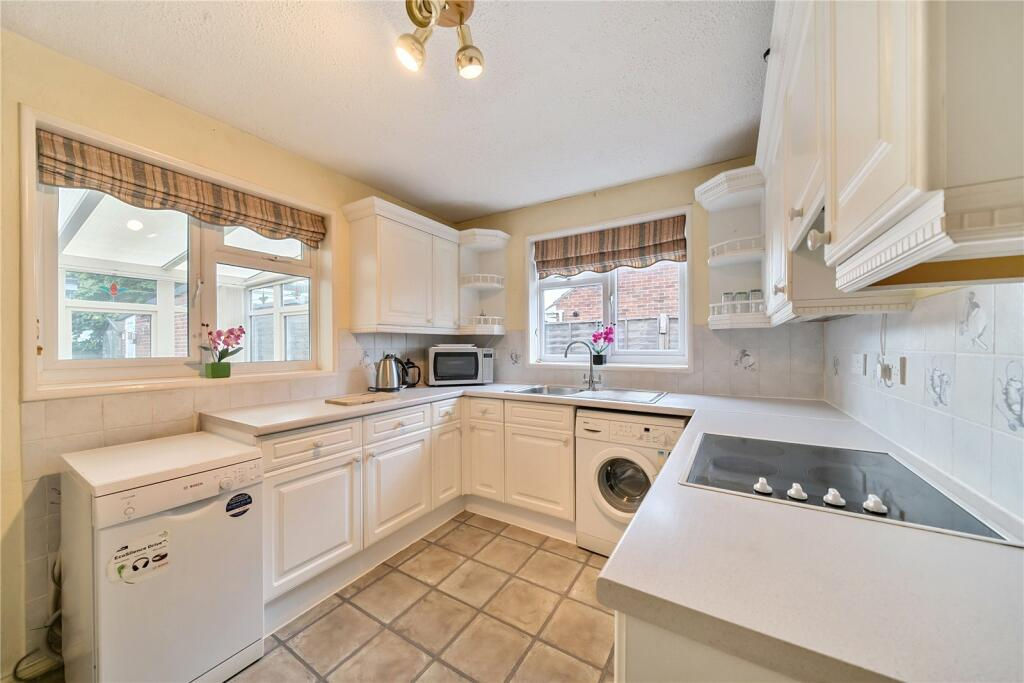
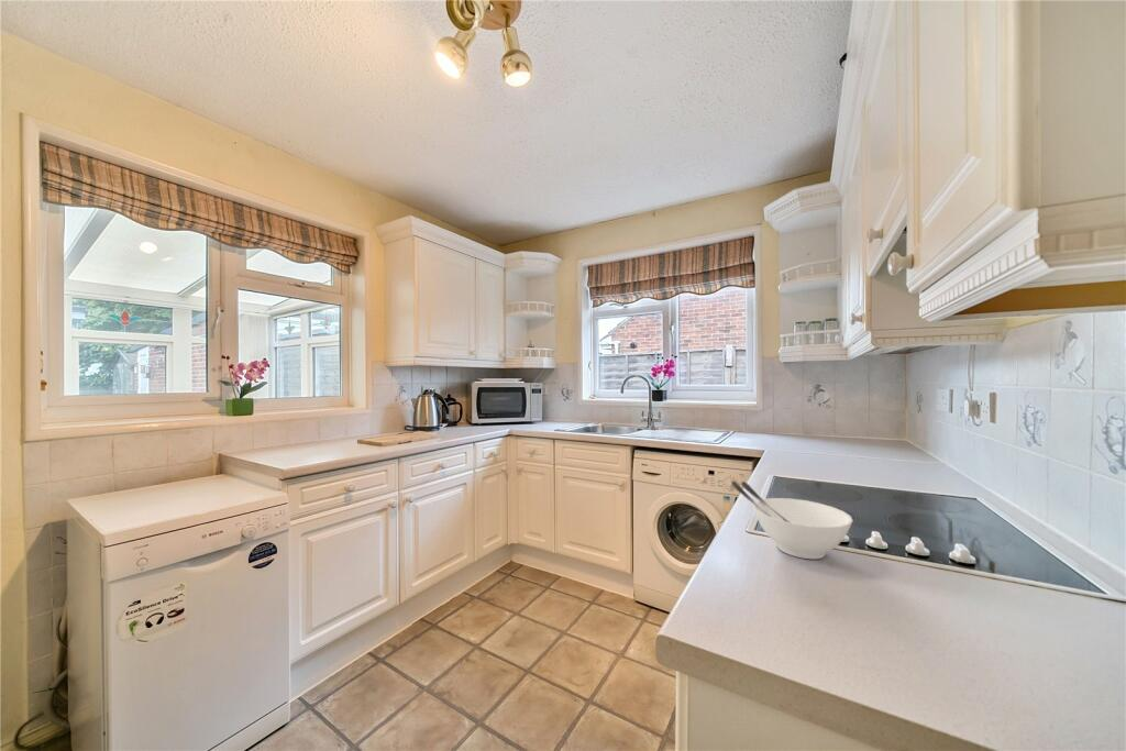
+ bowl (790, 517)
